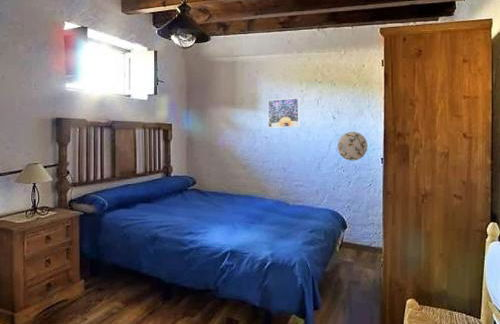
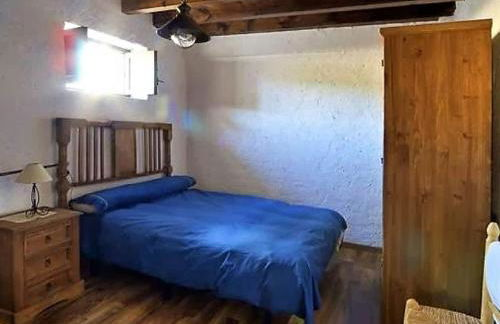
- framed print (283, 113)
- decorative plate (352, 146)
